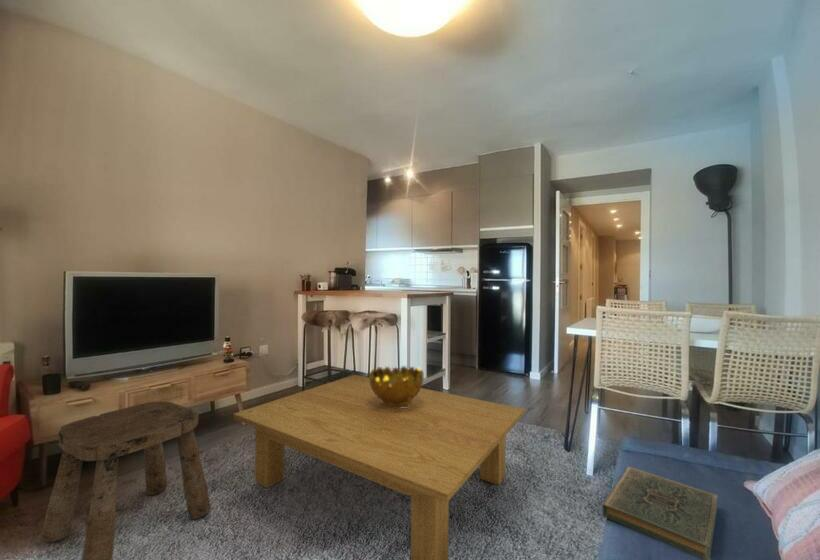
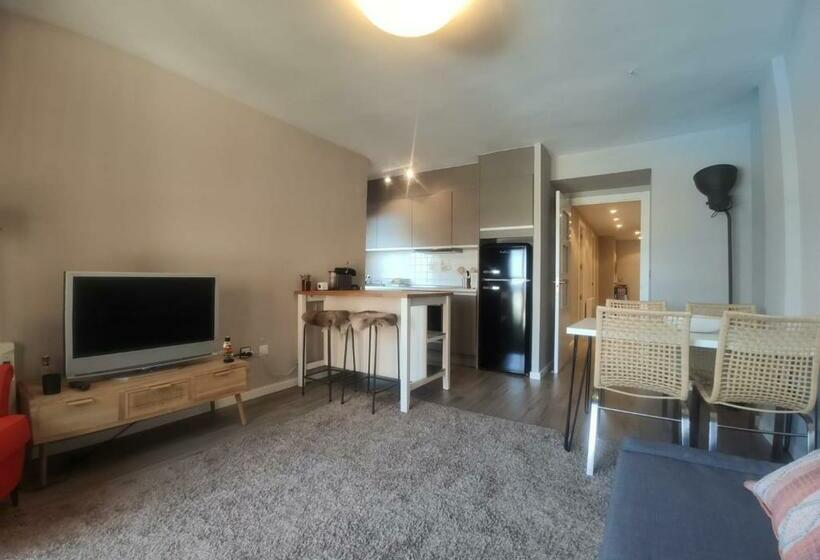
- coffee table (382, 445)
- decorative bowl (396, 386)
- stool (145, 472)
- book (661, 505)
